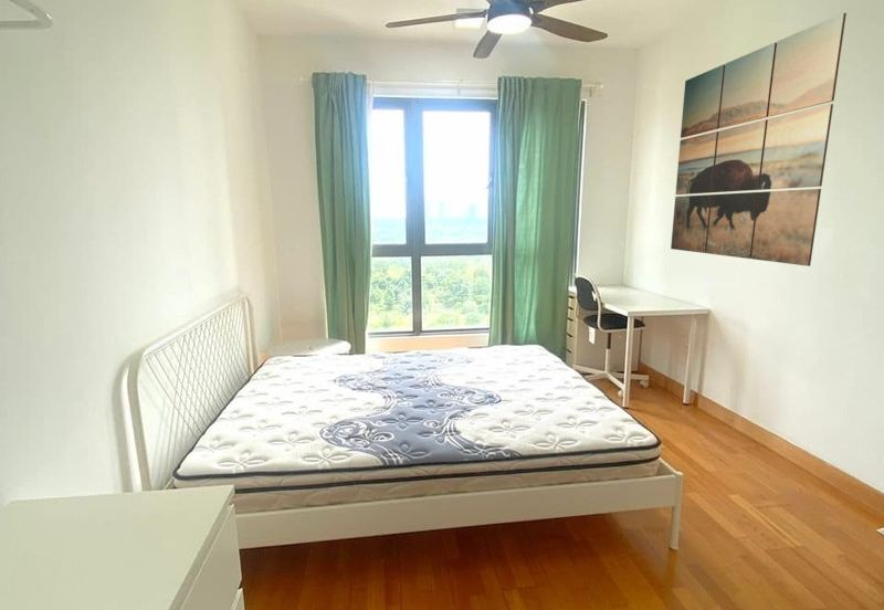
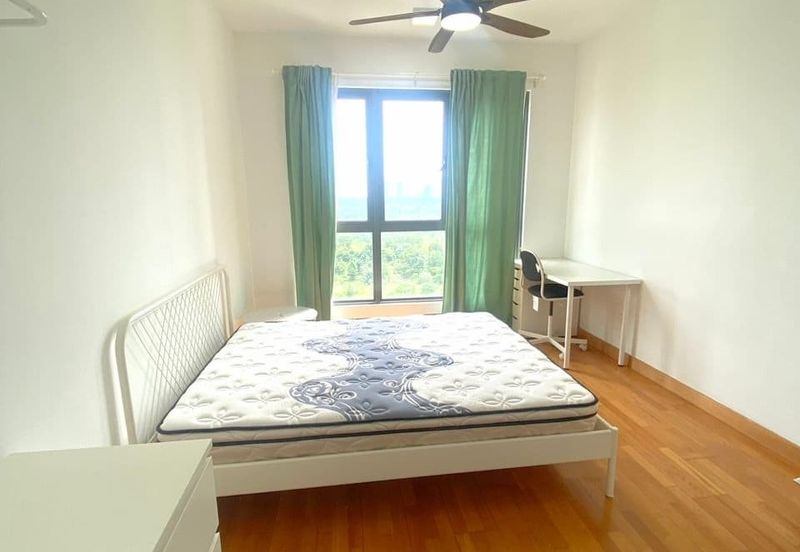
- wall art (738, 158)
